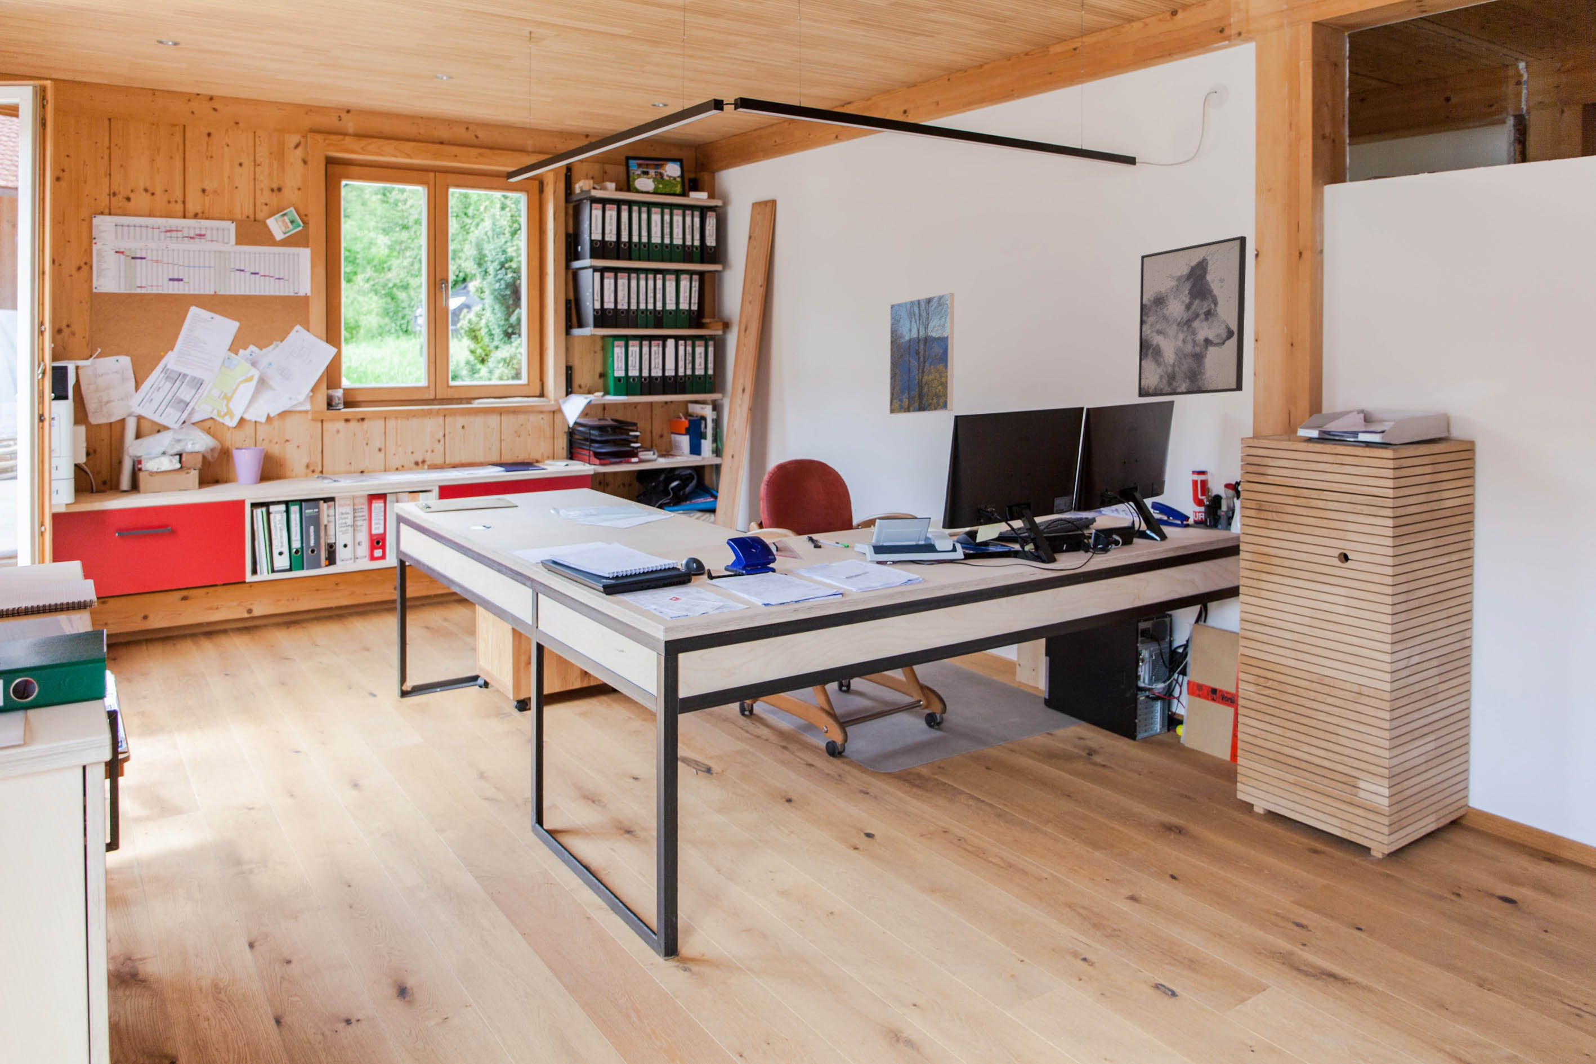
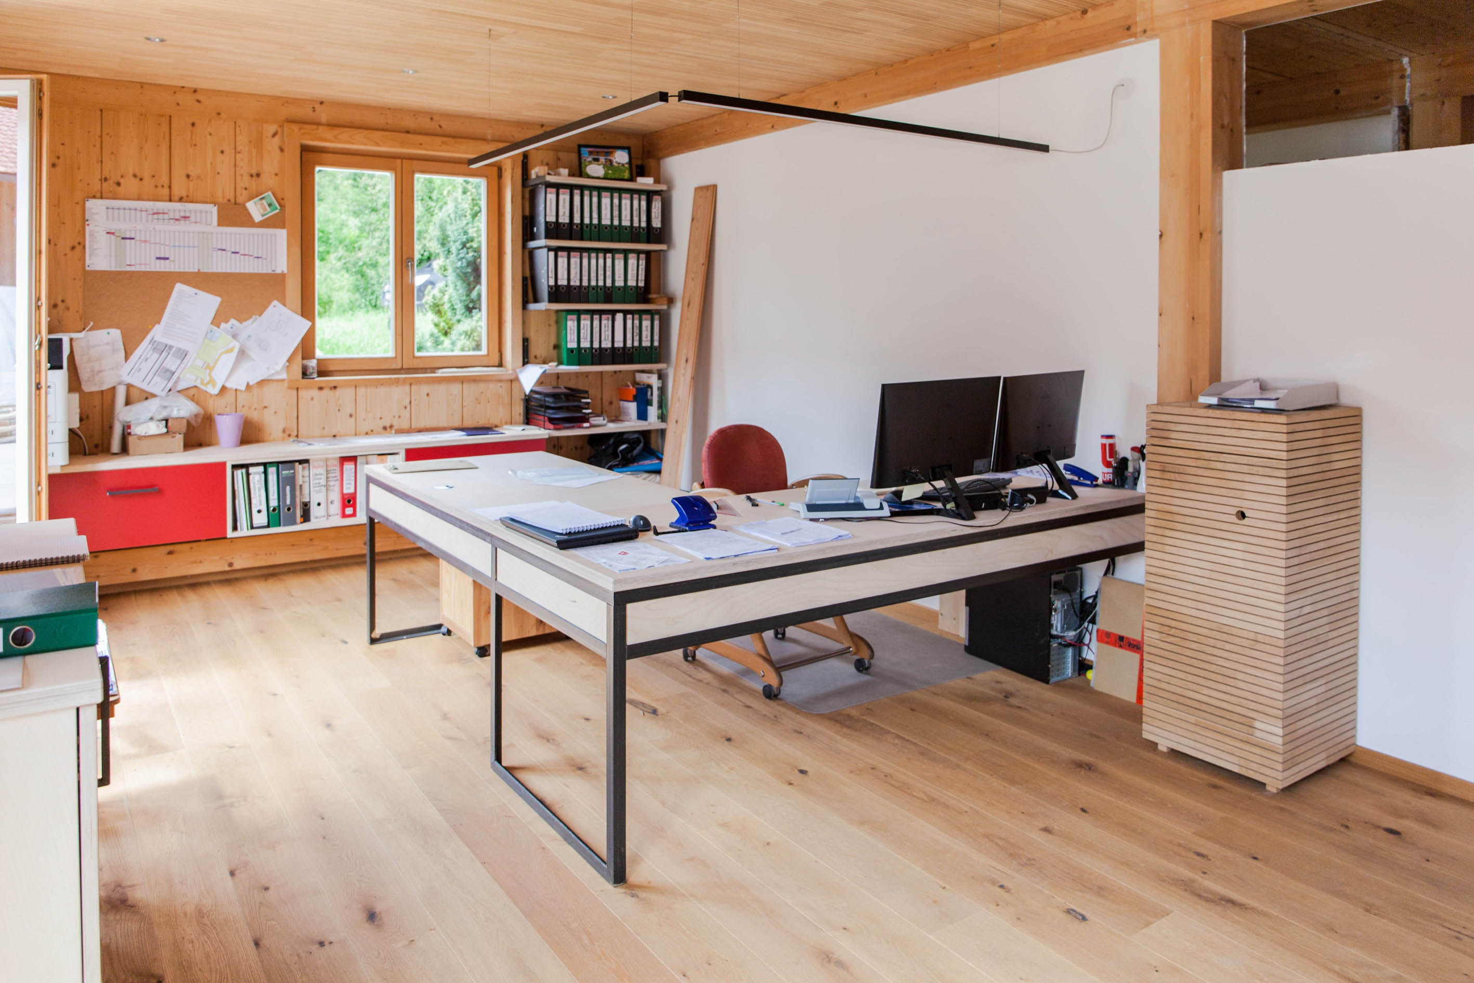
- wall art (1190, 321)
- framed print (920, 356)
